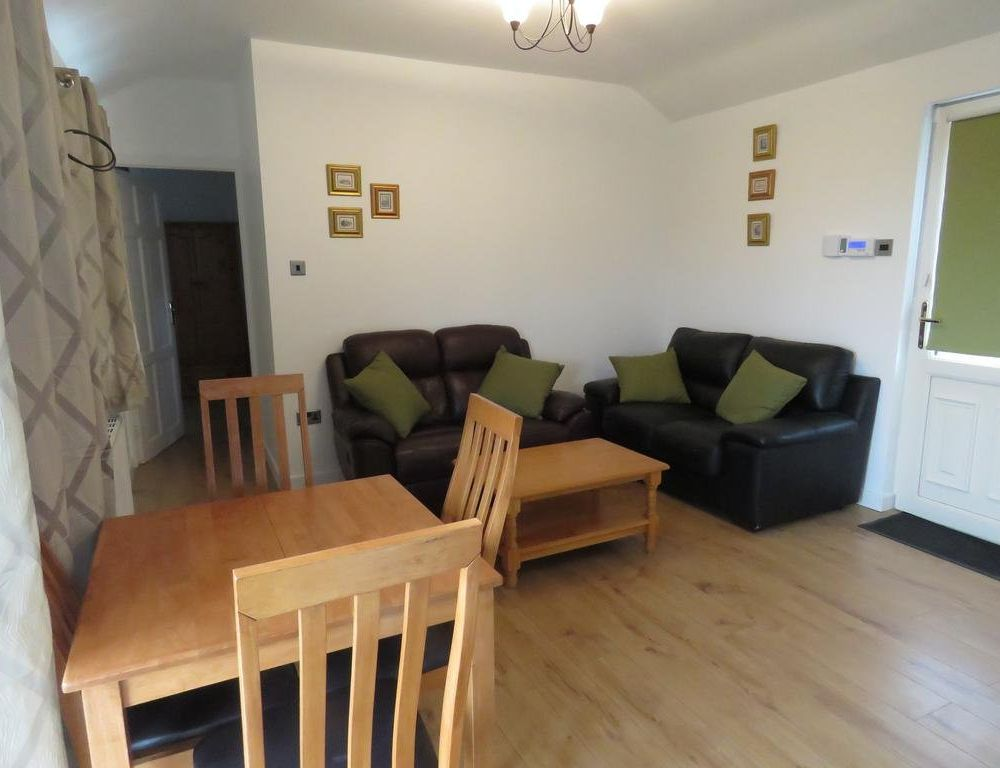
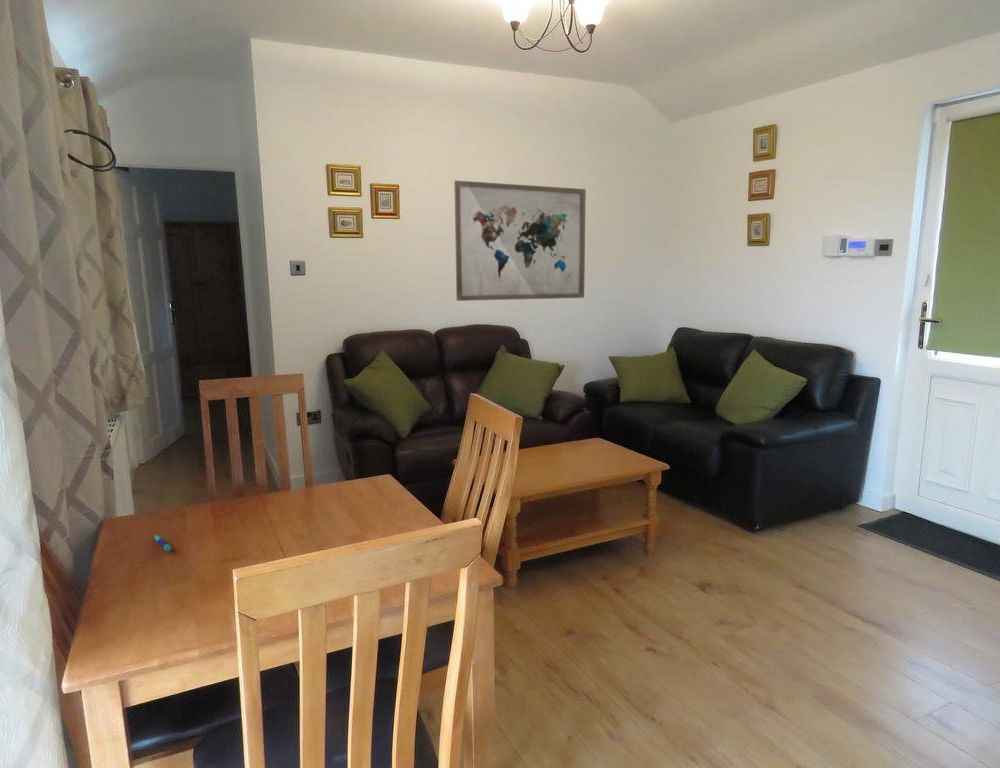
+ pen (162, 541)
+ wall art (523, 243)
